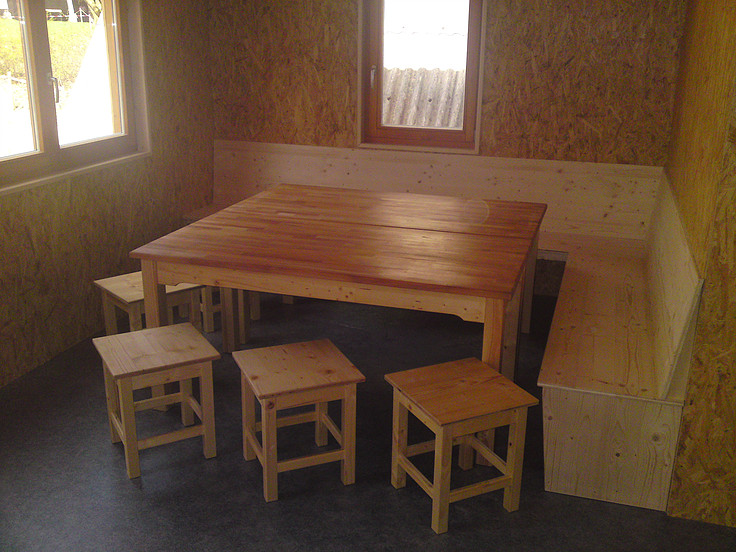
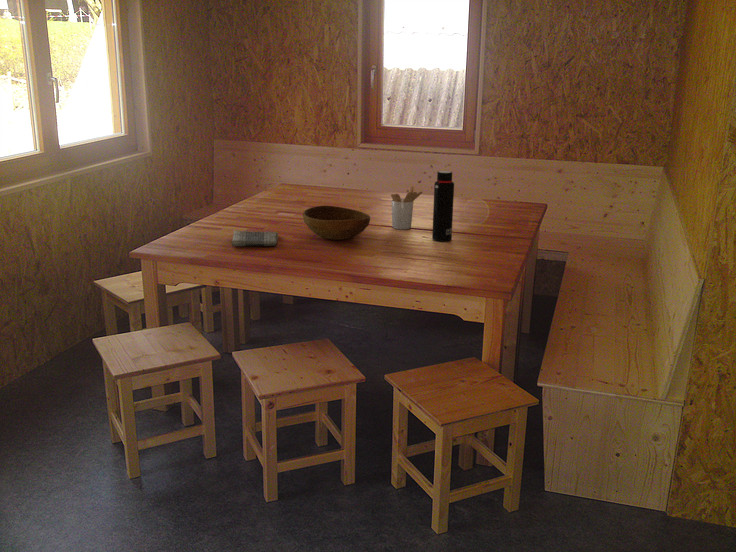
+ utensil holder (406, 208)
+ water bottle (442, 206)
+ dish towel (255, 237)
+ bowl (336, 224)
